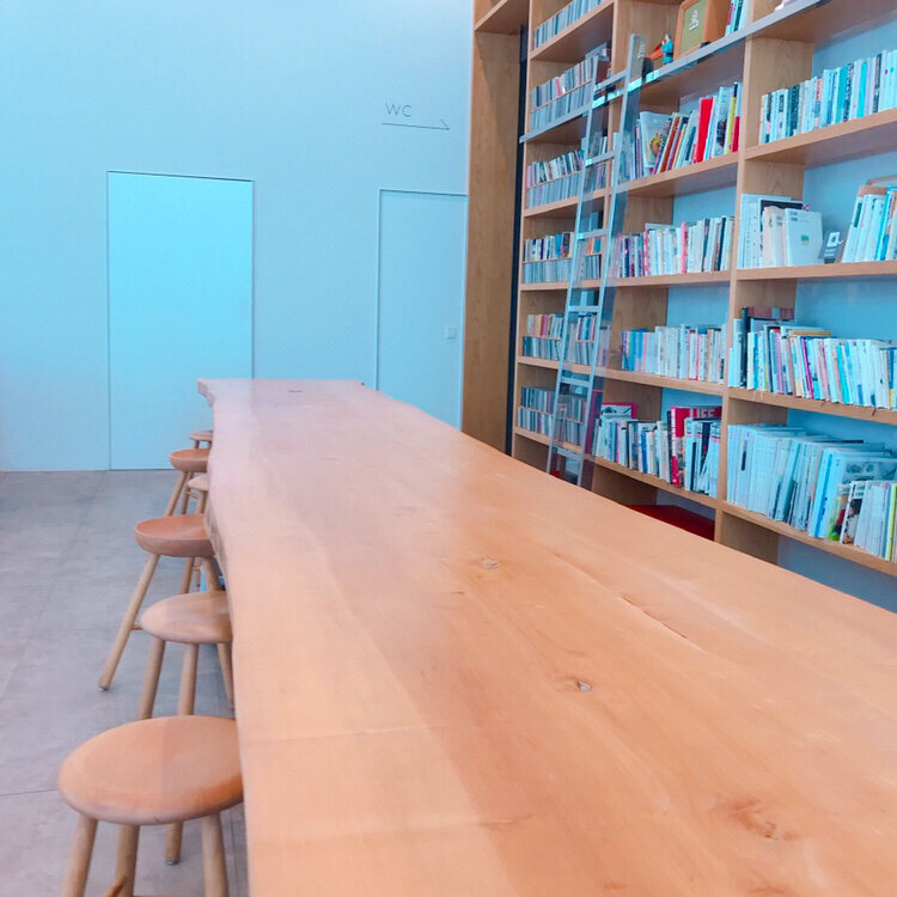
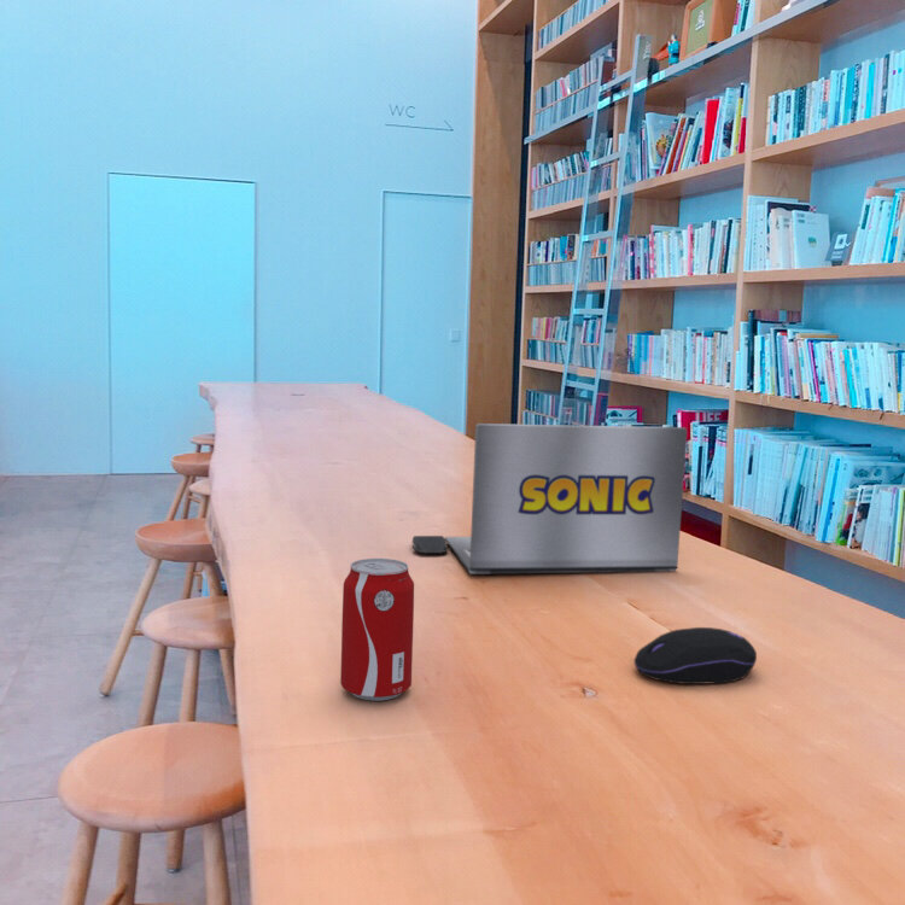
+ laptop (539, 486)
+ beverage can (378, 627)
+ computer mouse (695, 650)
